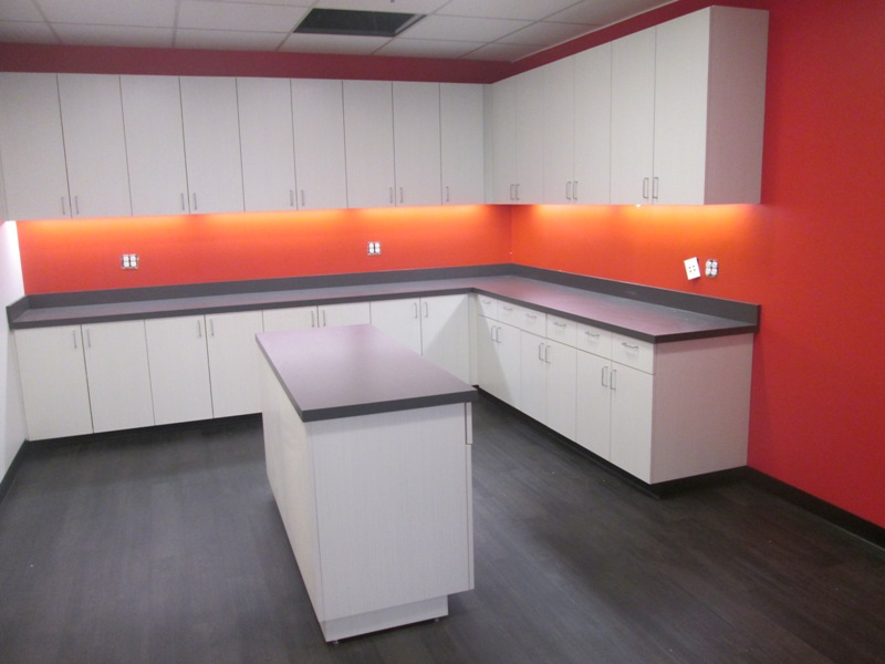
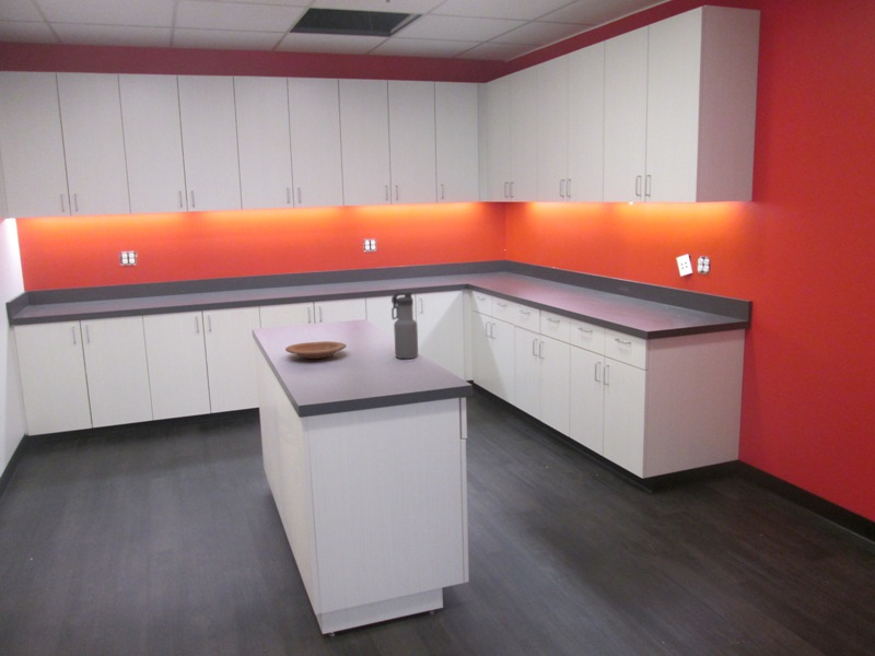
+ plate (316, 351)
+ water bottle (405, 324)
